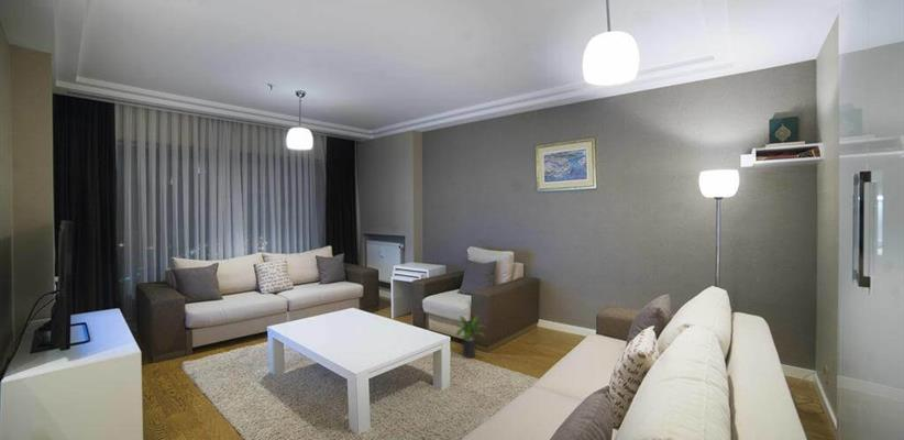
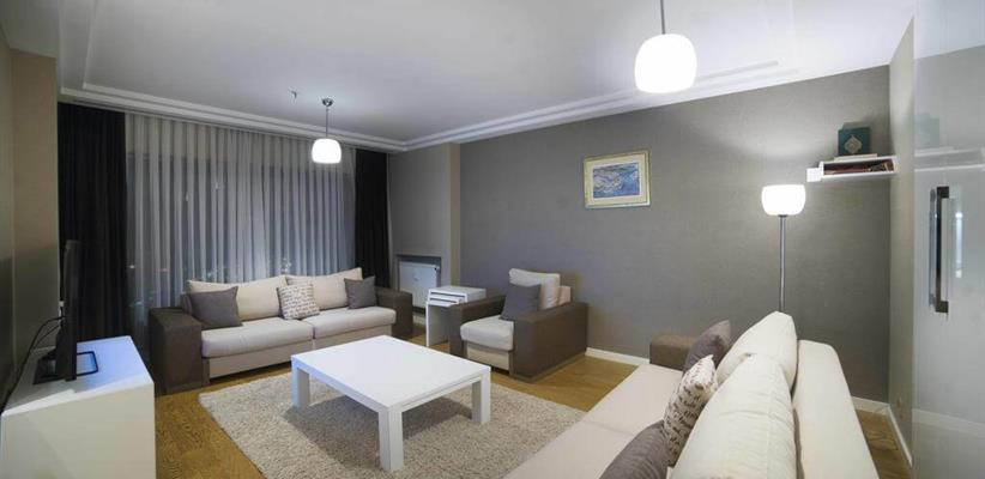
- potted plant (468, 336)
